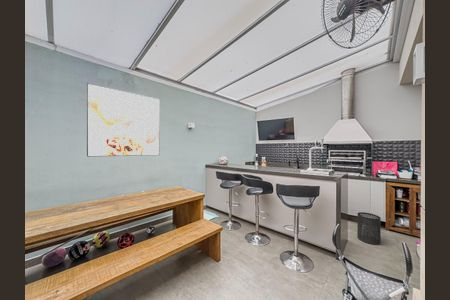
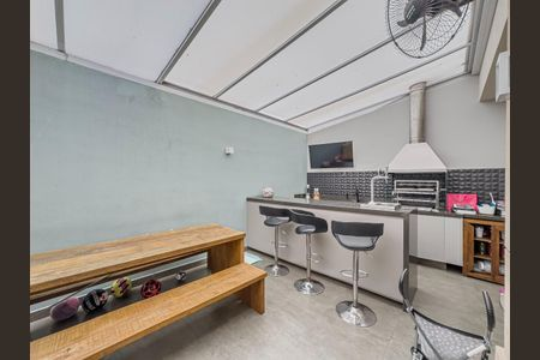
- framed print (128, 124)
- trash can (368, 227)
